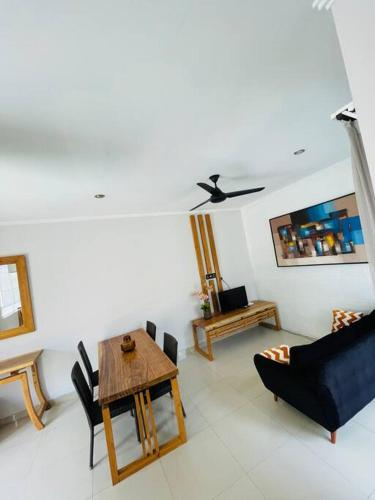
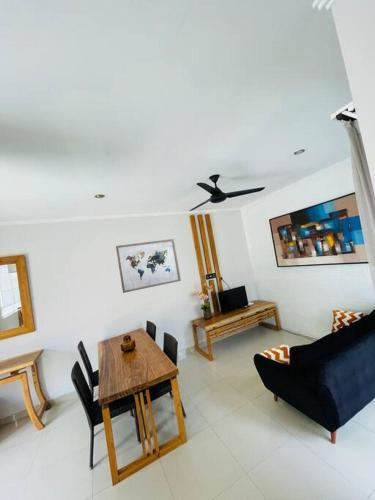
+ wall art (149, 264)
